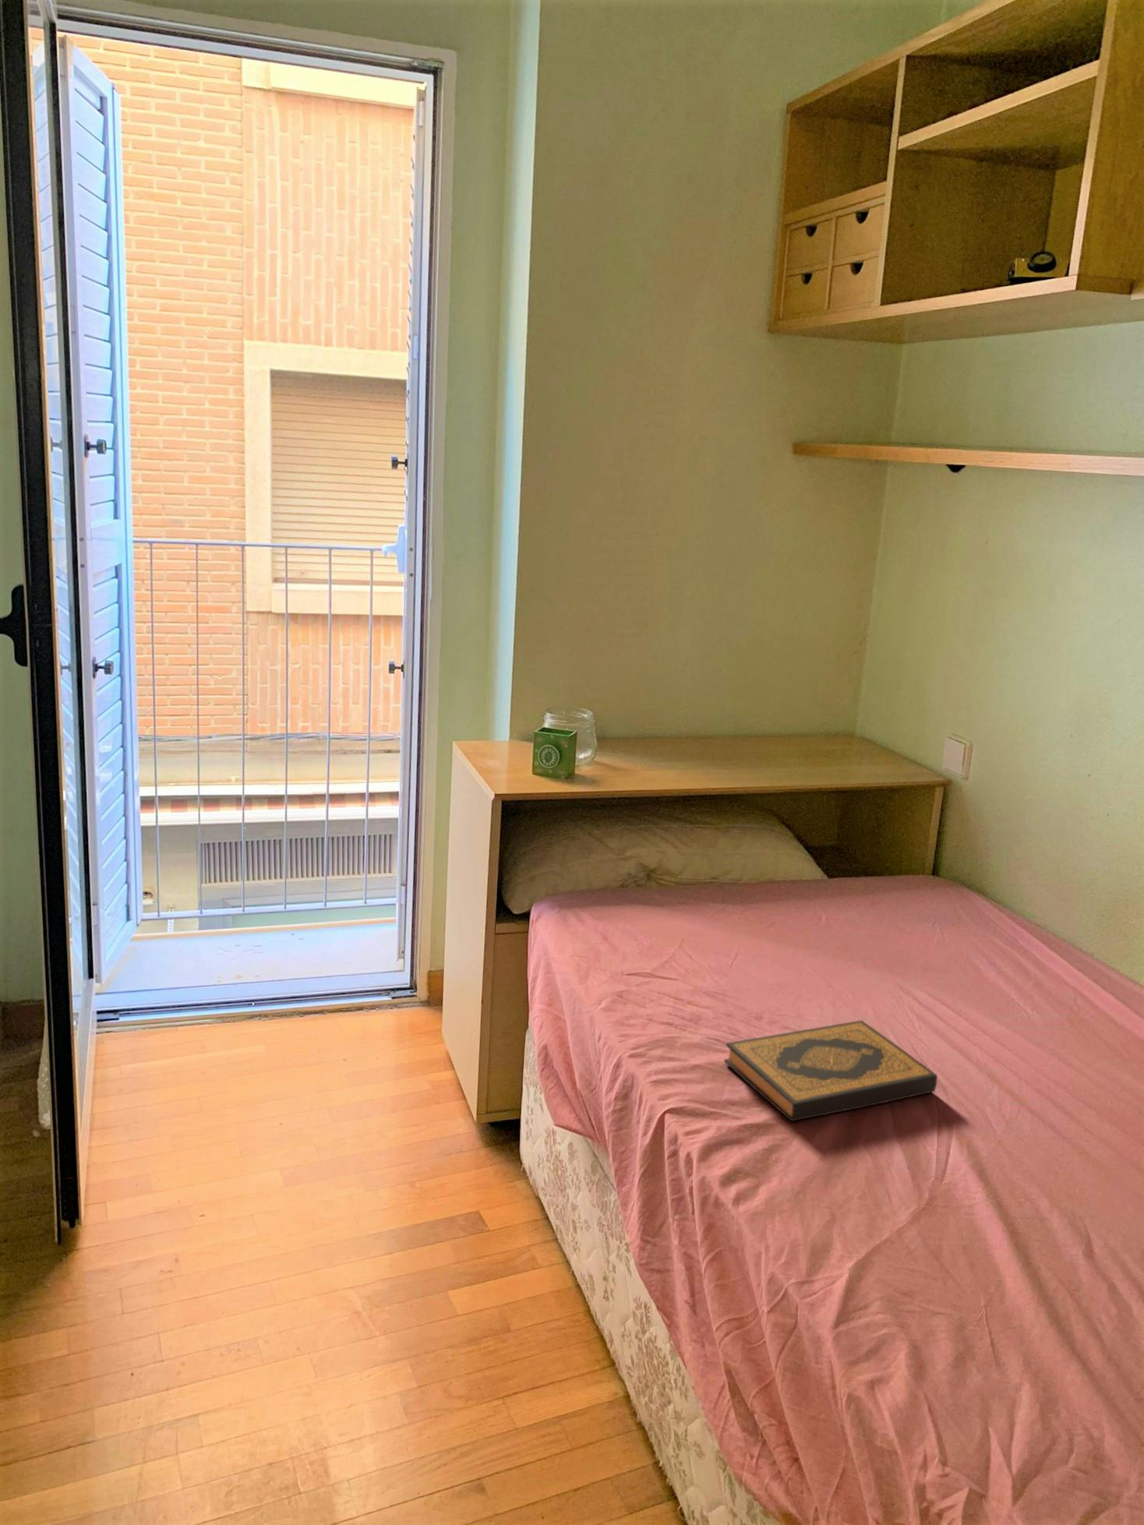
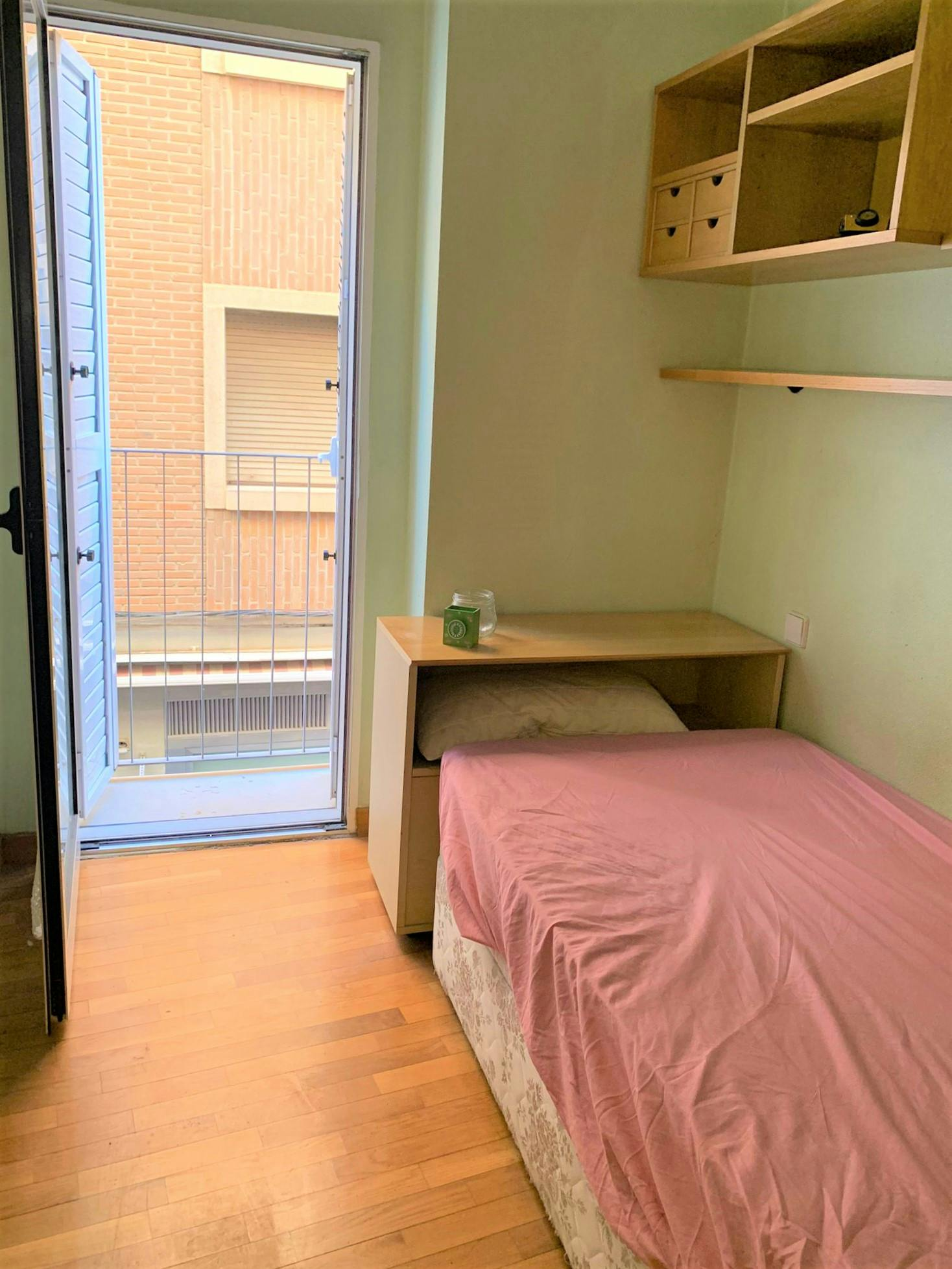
- hardback book (829, 1067)
